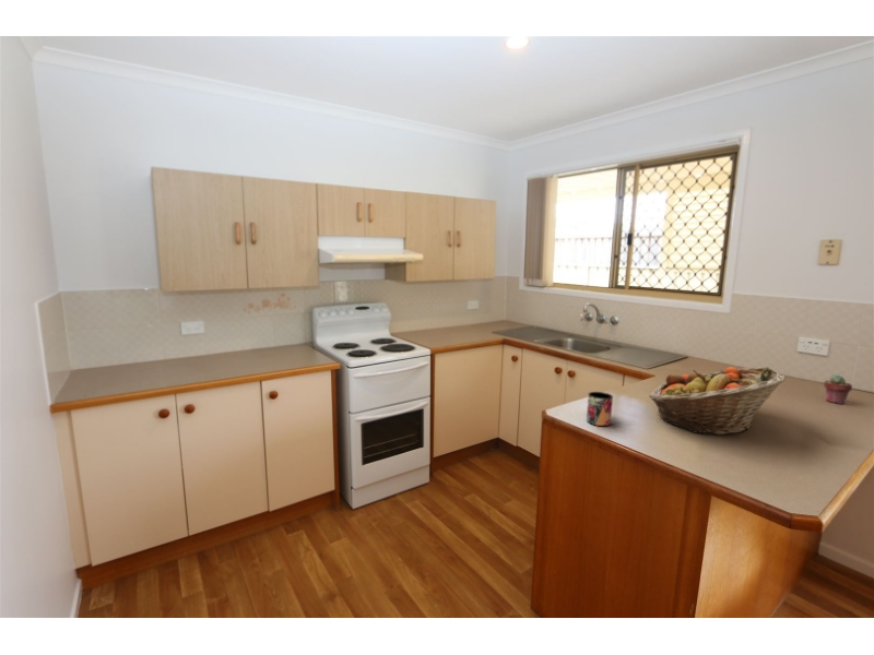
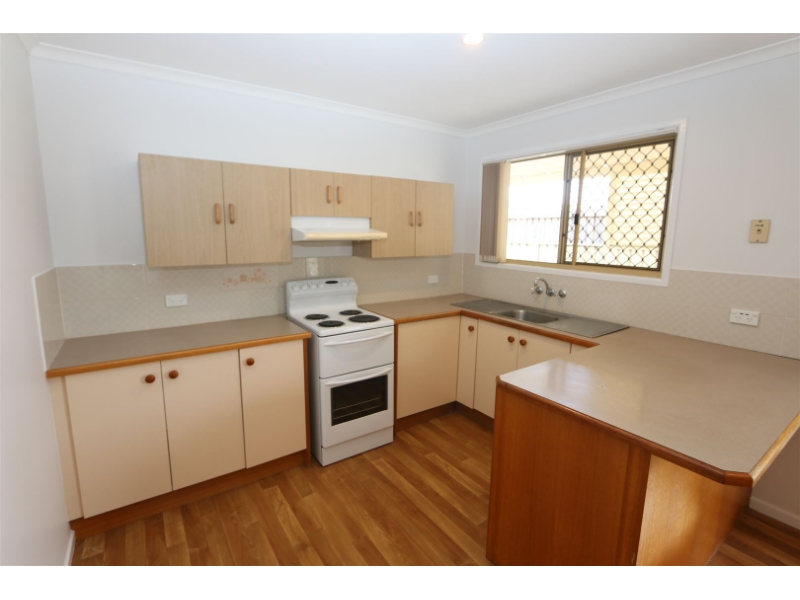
- fruit basket (712, 393)
- potted succulent (837, 388)
- mug (601, 406)
